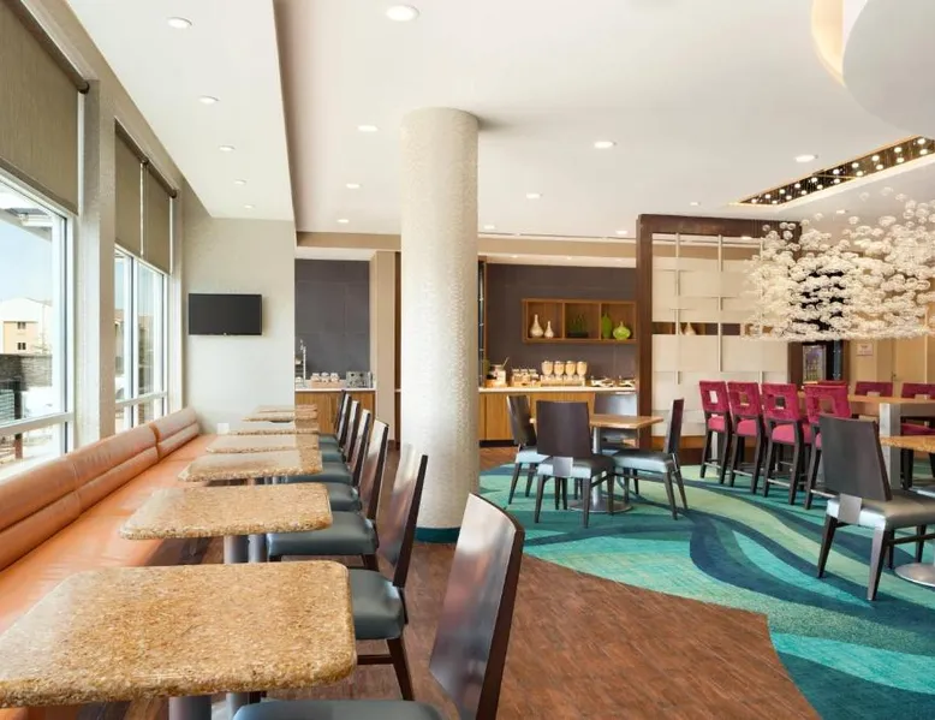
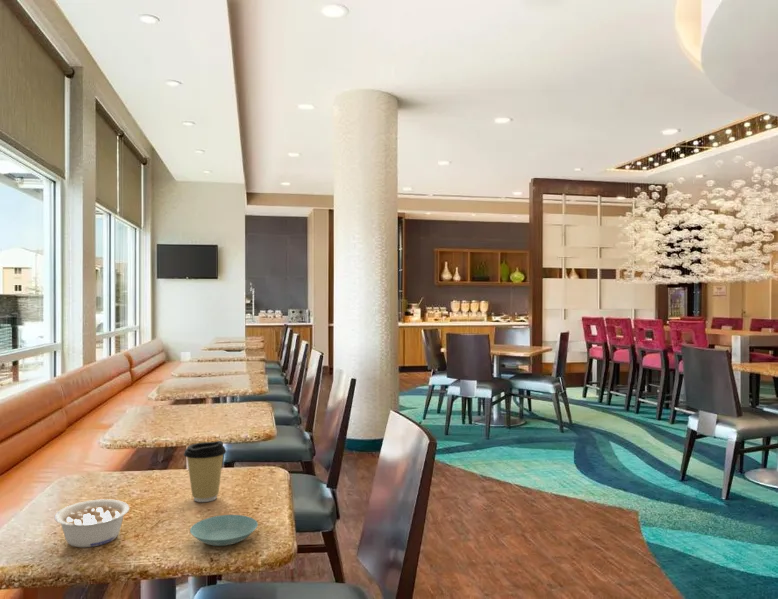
+ legume (93, 522)
+ coffee cup (205, 471)
+ saucer (224, 532)
